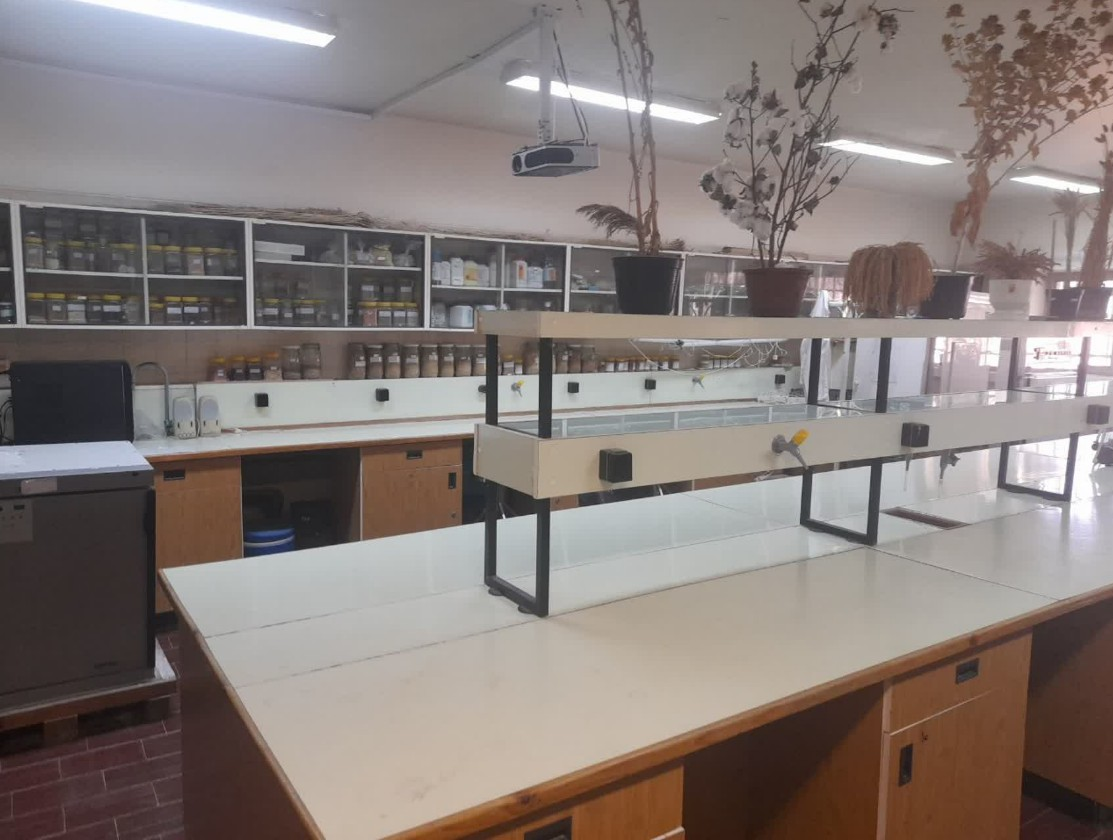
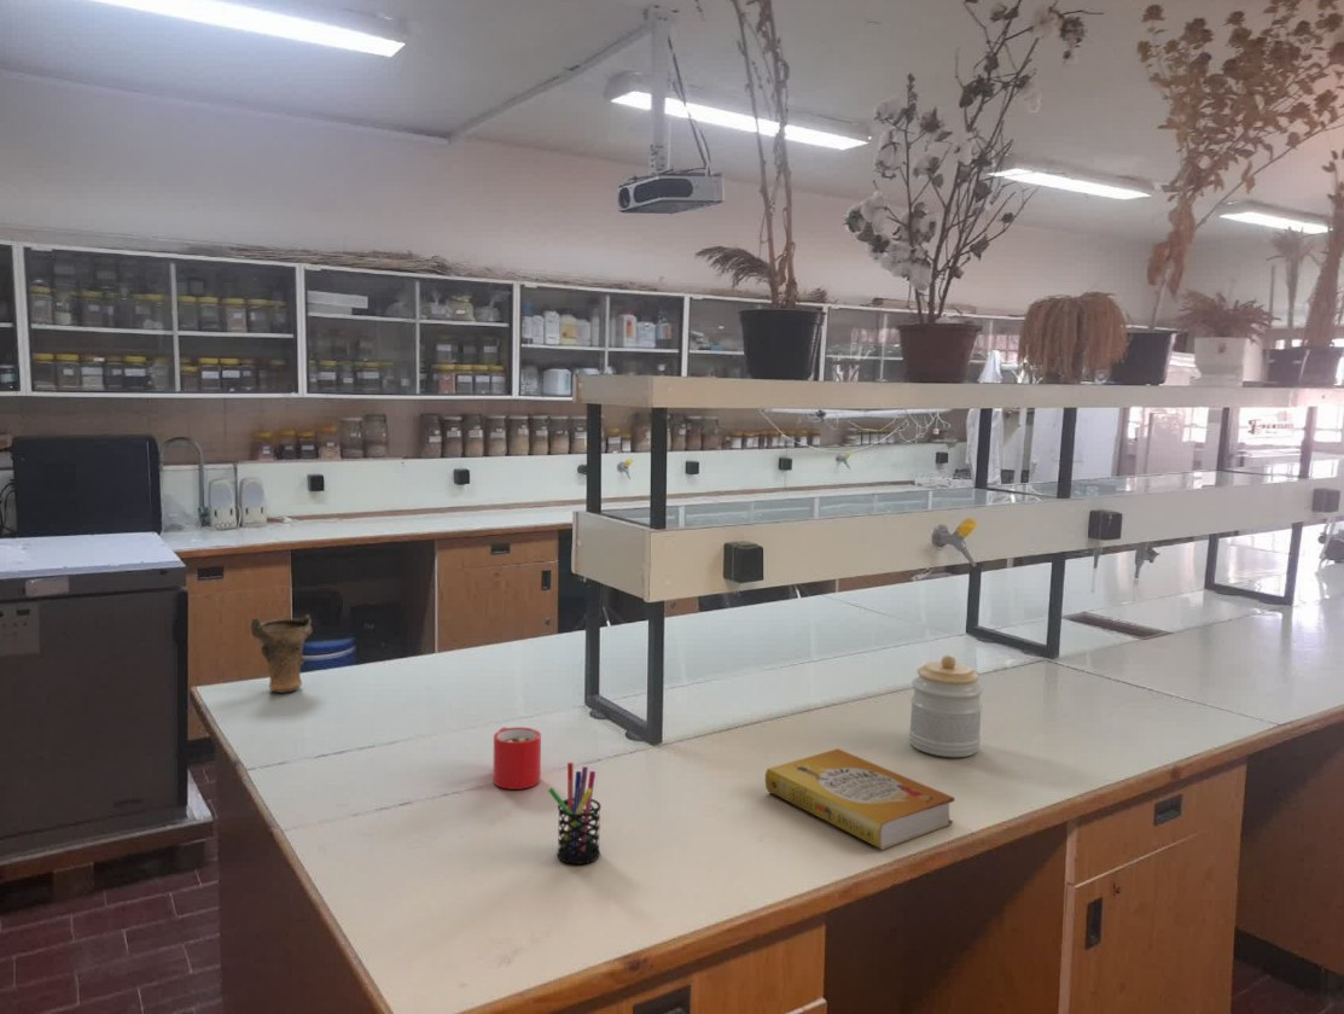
+ book (856, 794)
+ pen holder (574, 812)
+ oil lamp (283, 652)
+ jar (946, 700)
+ mug (511, 753)
